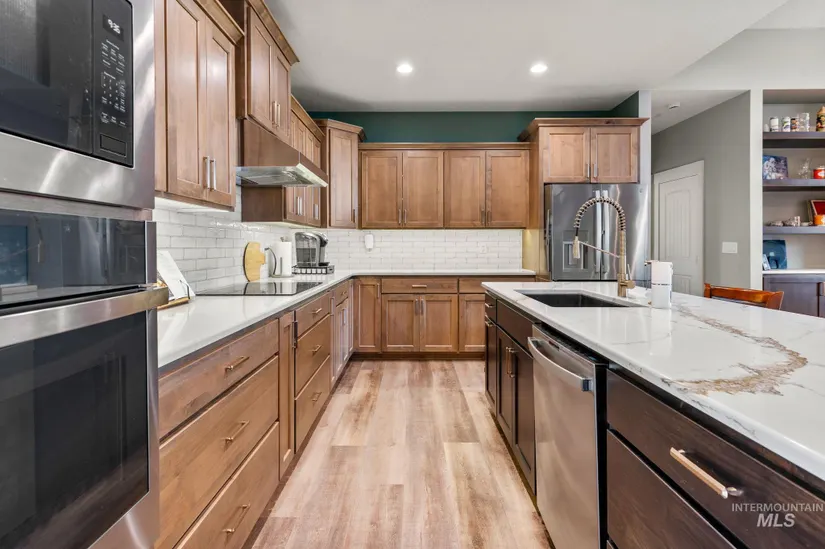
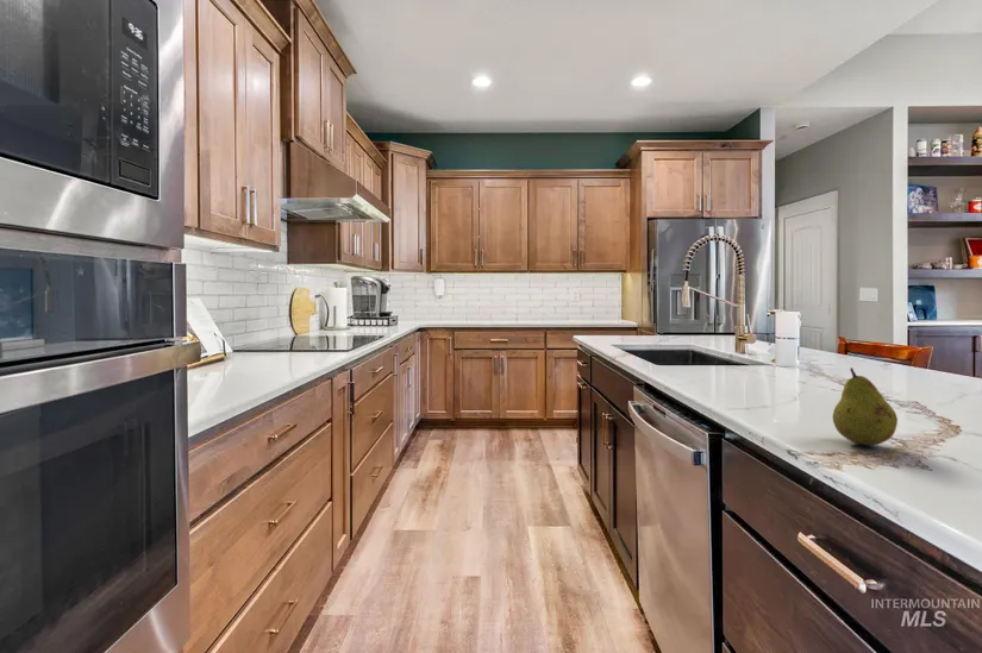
+ fruit (865, 406)
